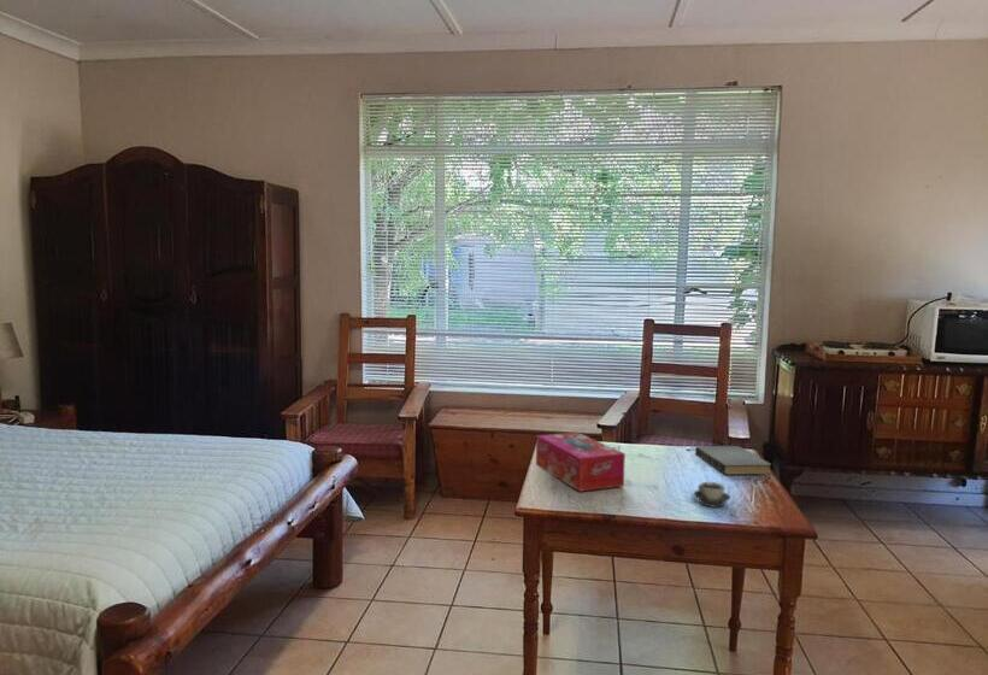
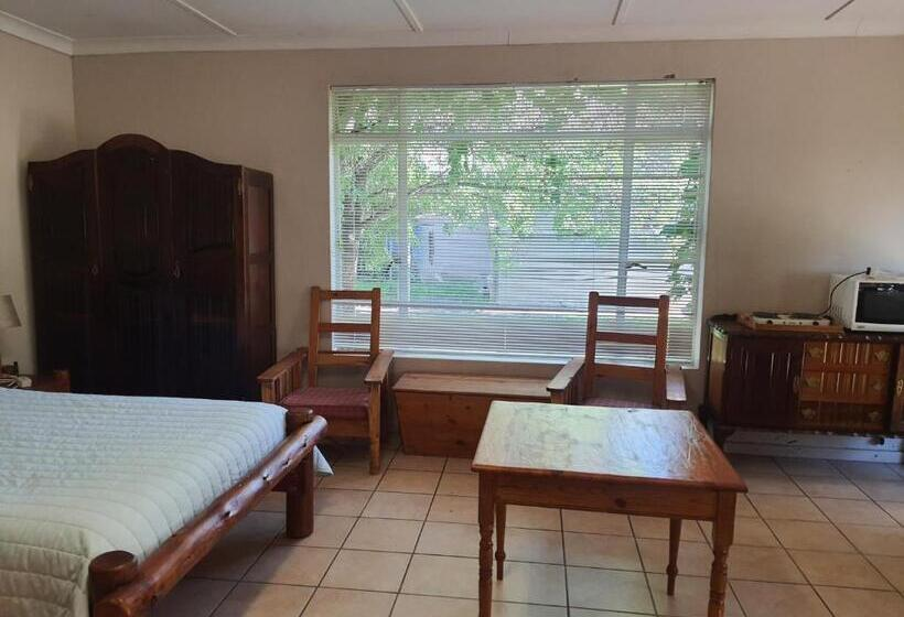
- tissue box (577, 459)
- book (731, 459)
- cup (711, 494)
